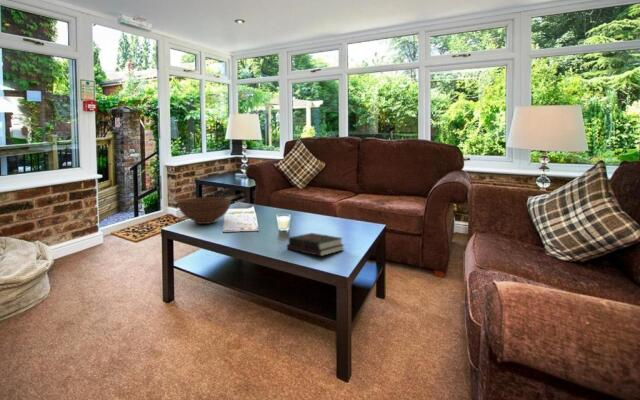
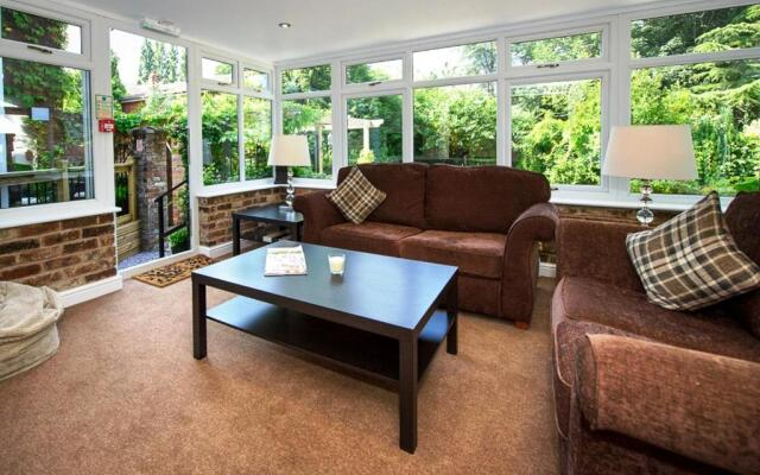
- hardback book (315, 243)
- fruit bowl (205, 211)
